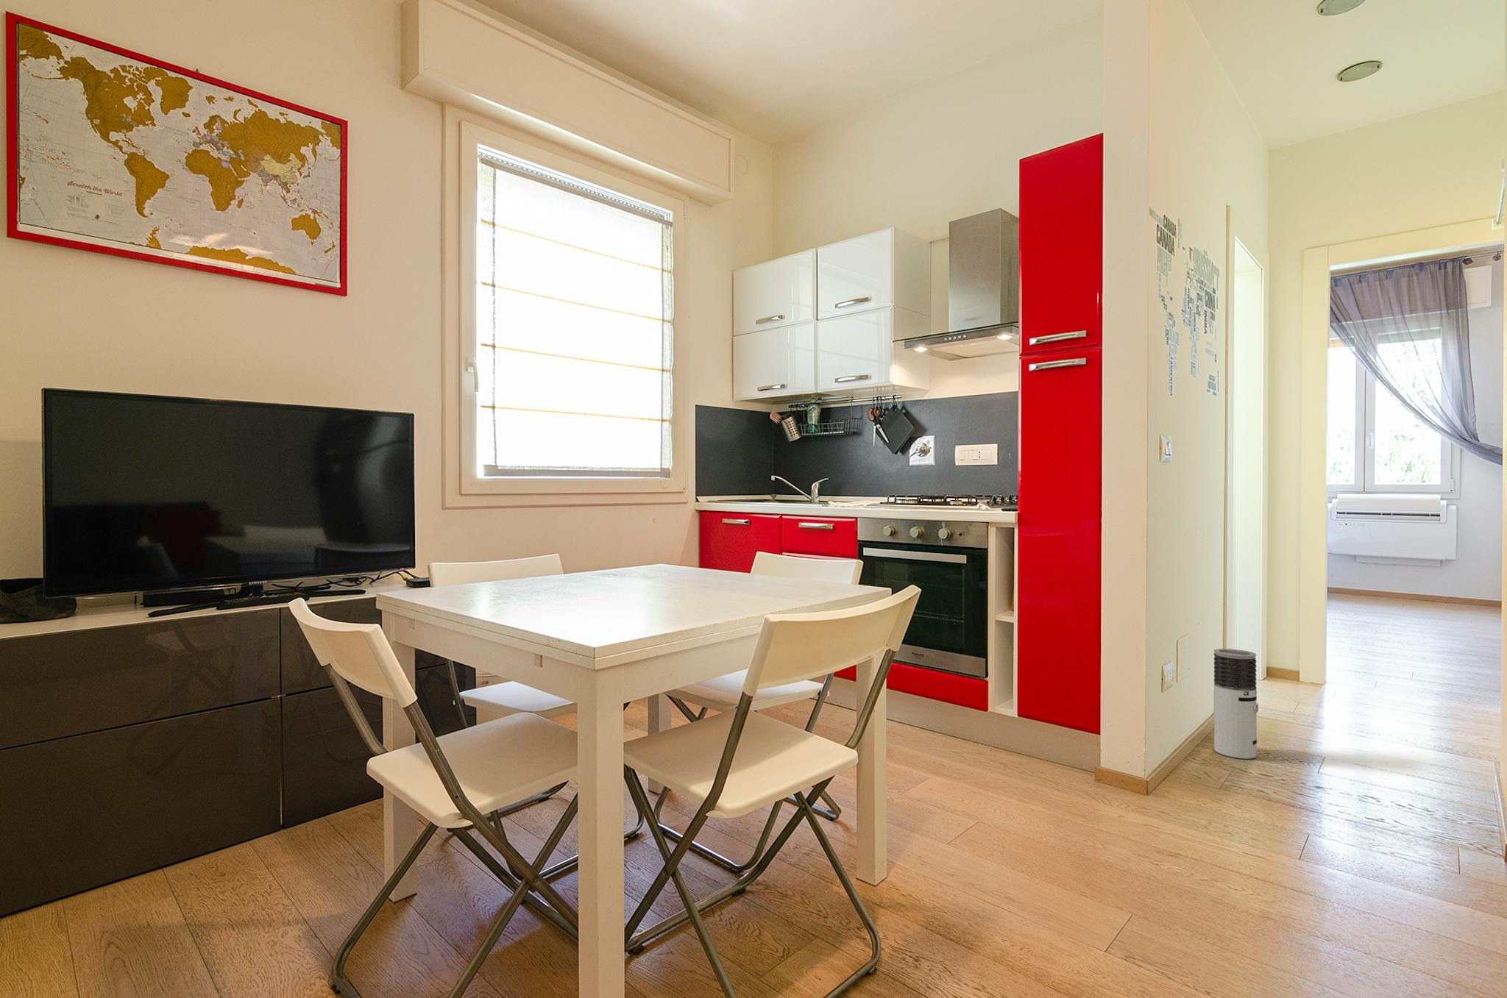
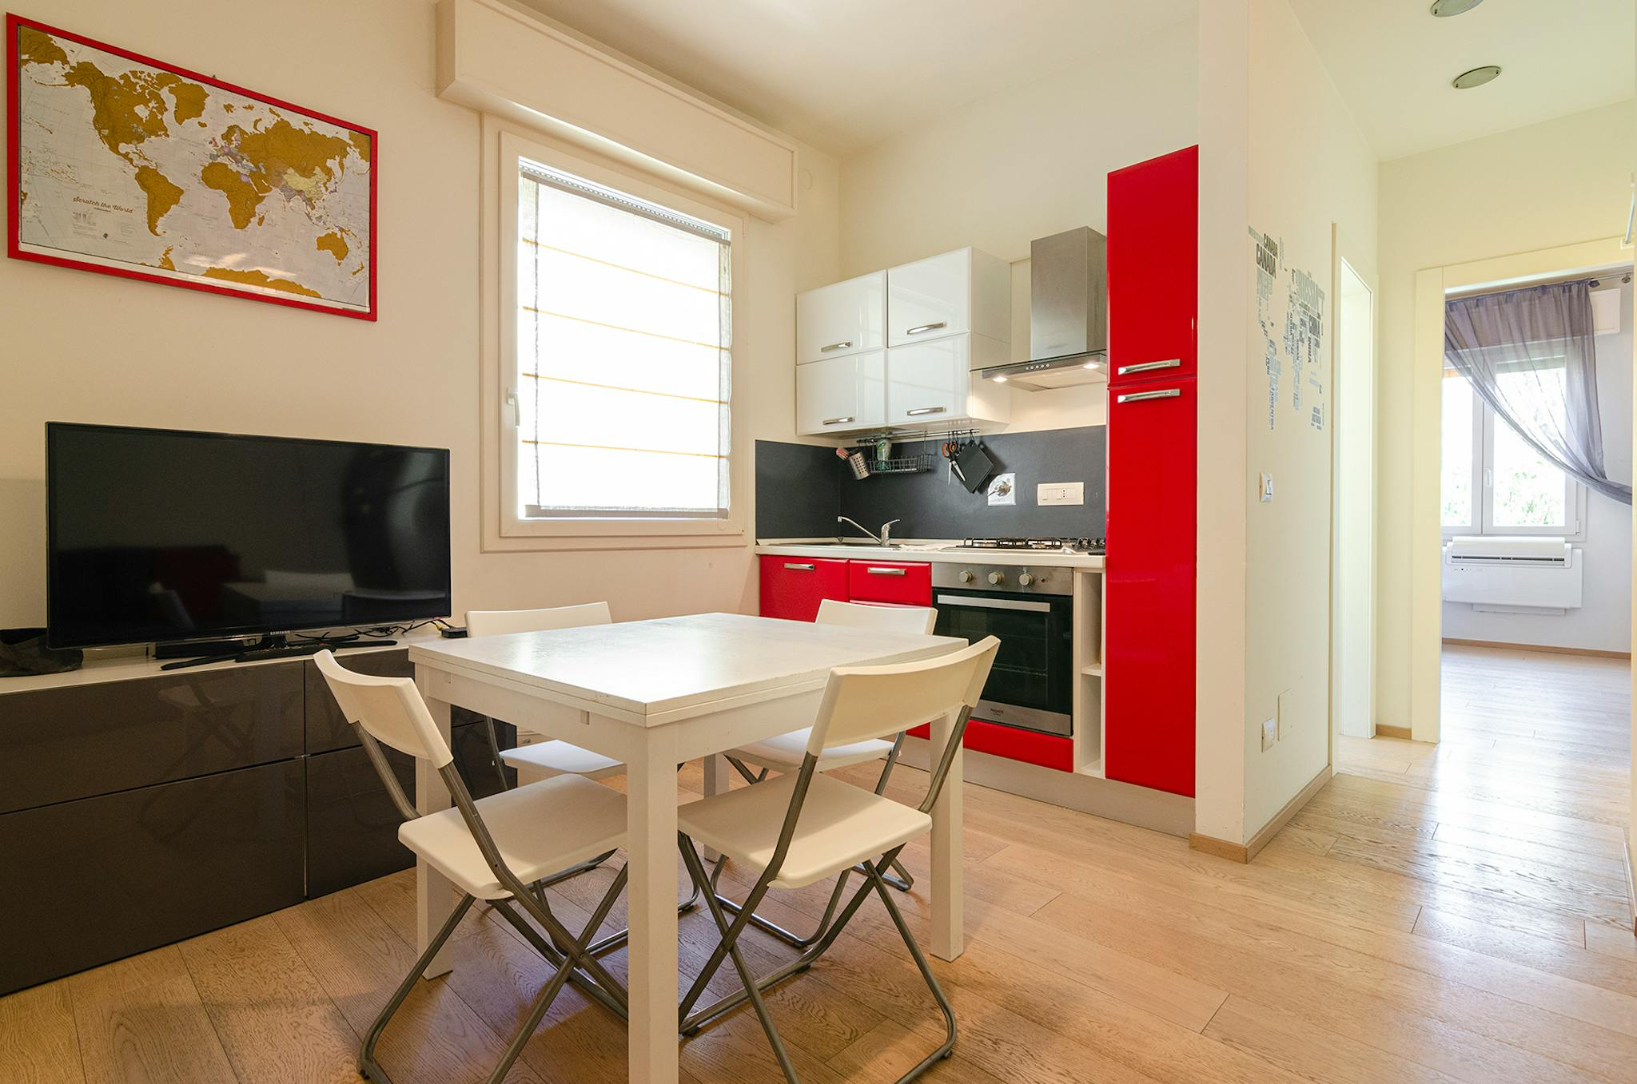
- air purifier (1235, 703)
